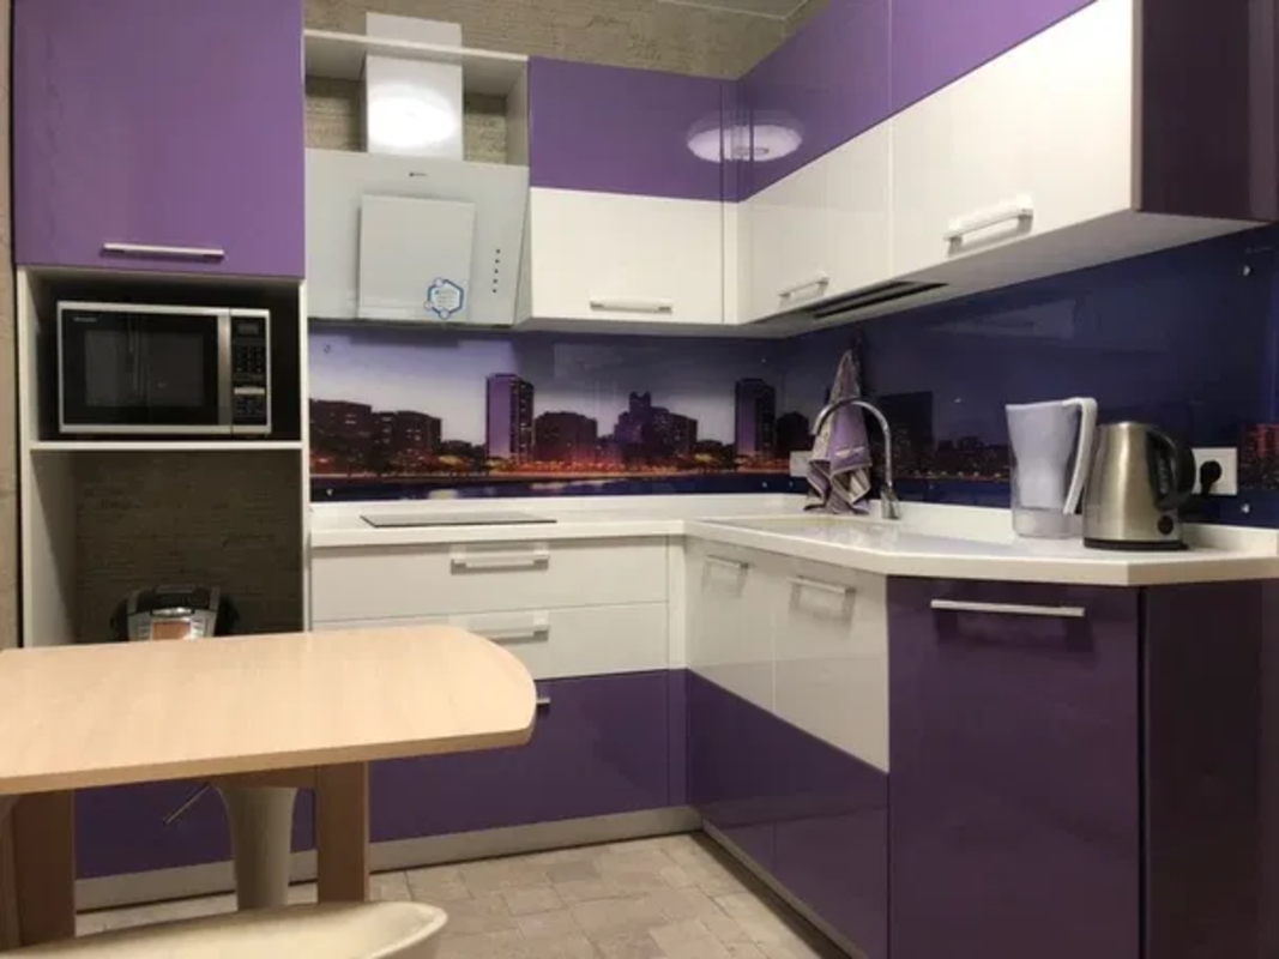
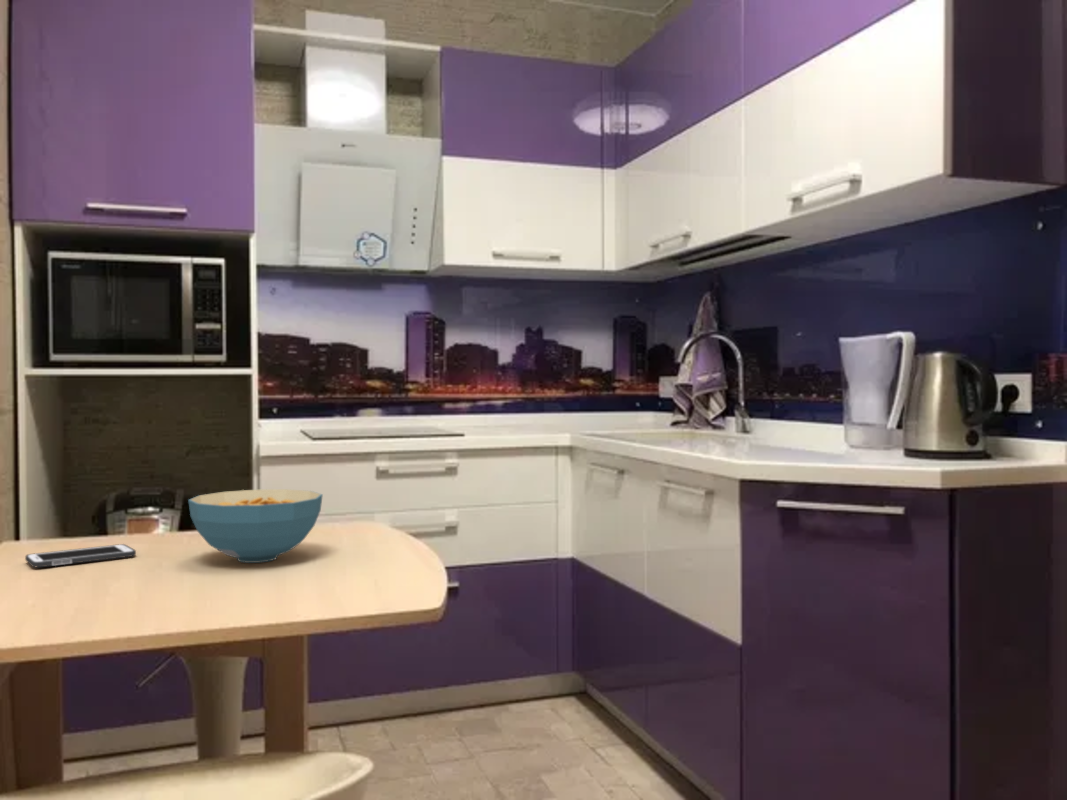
+ cell phone (81, 555)
+ cereal bowl (257, 527)
